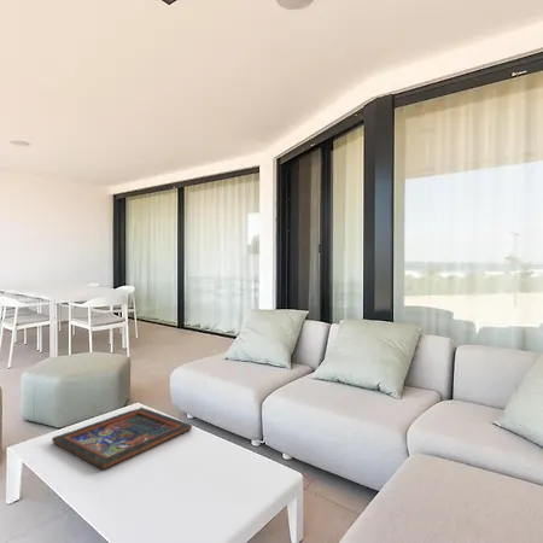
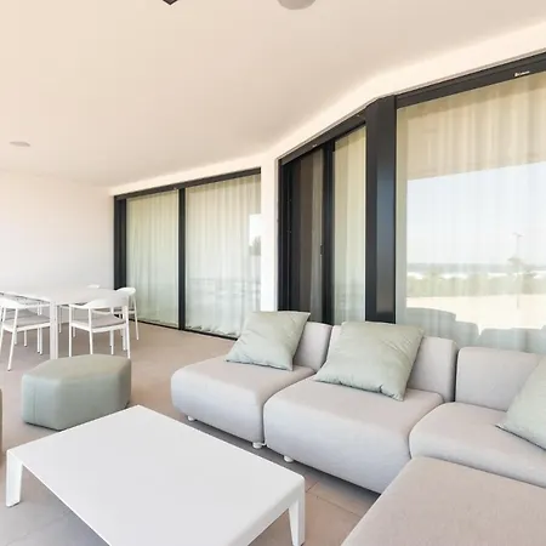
- religious icon (124, 433)
